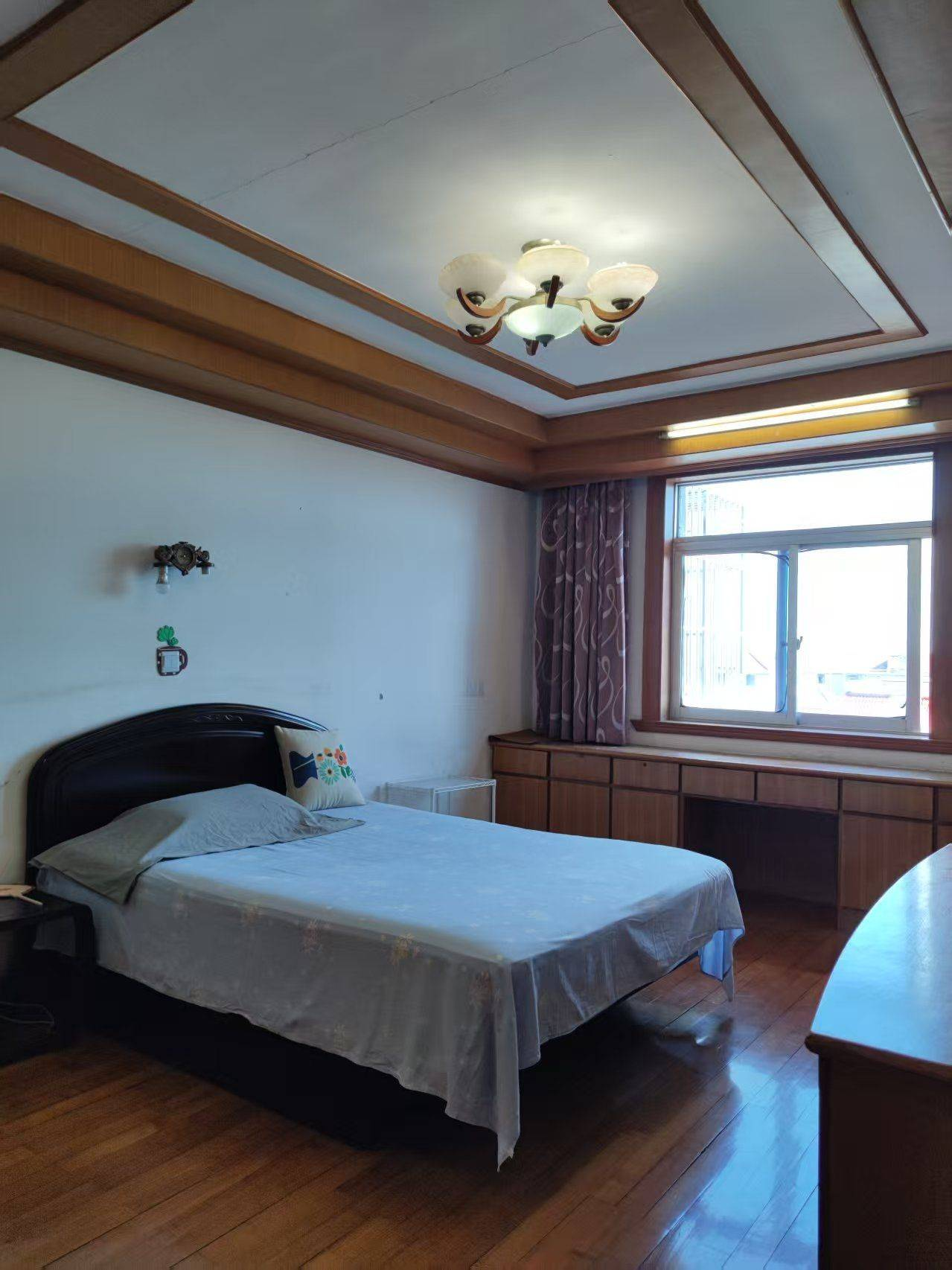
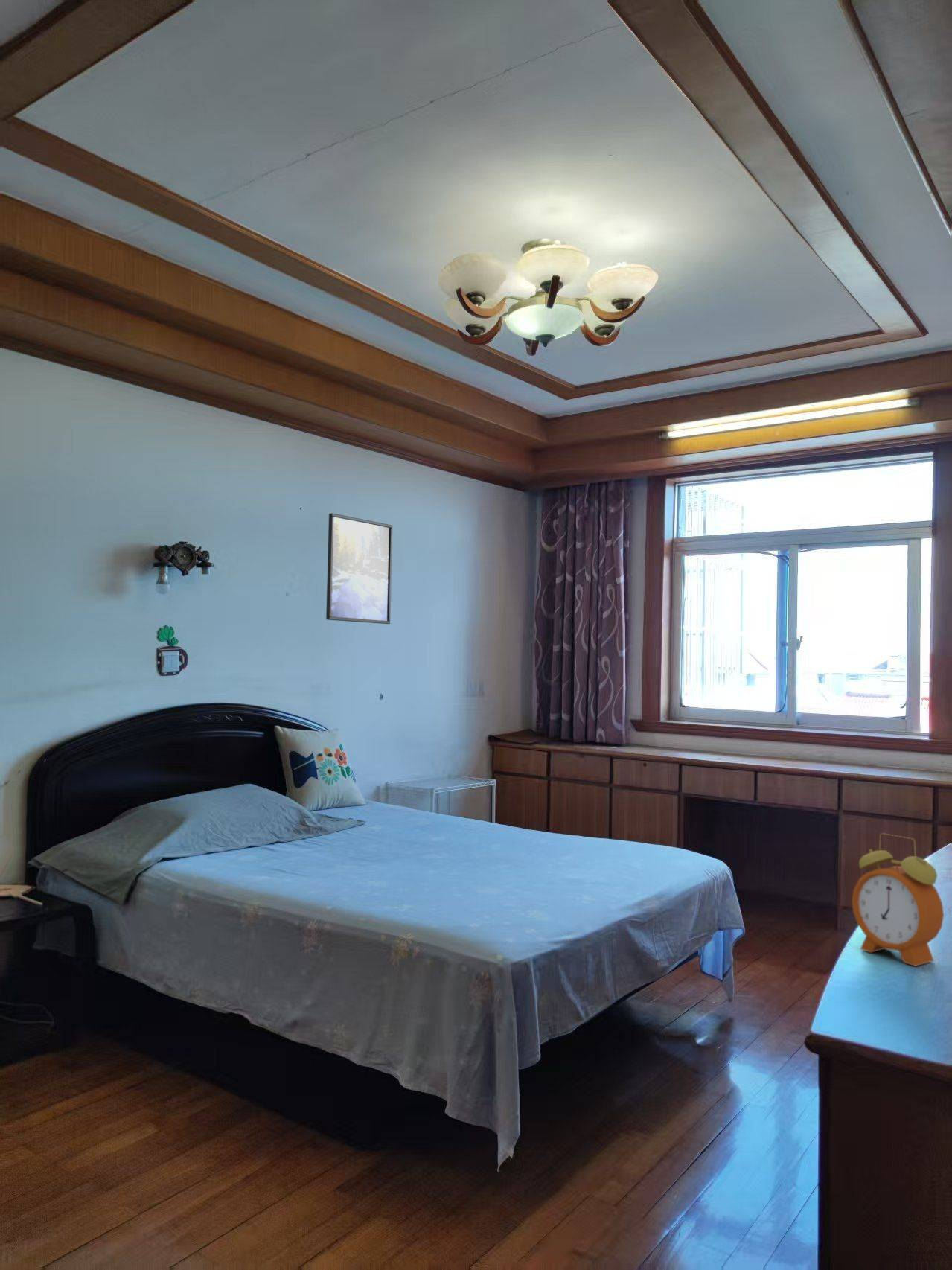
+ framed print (360, 570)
+ alarm clock (896, 896)
